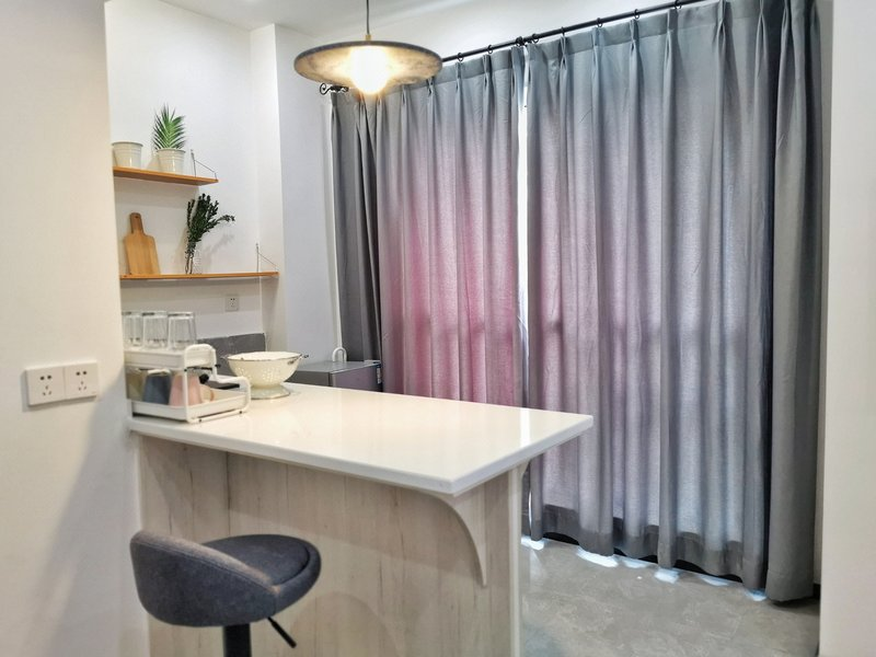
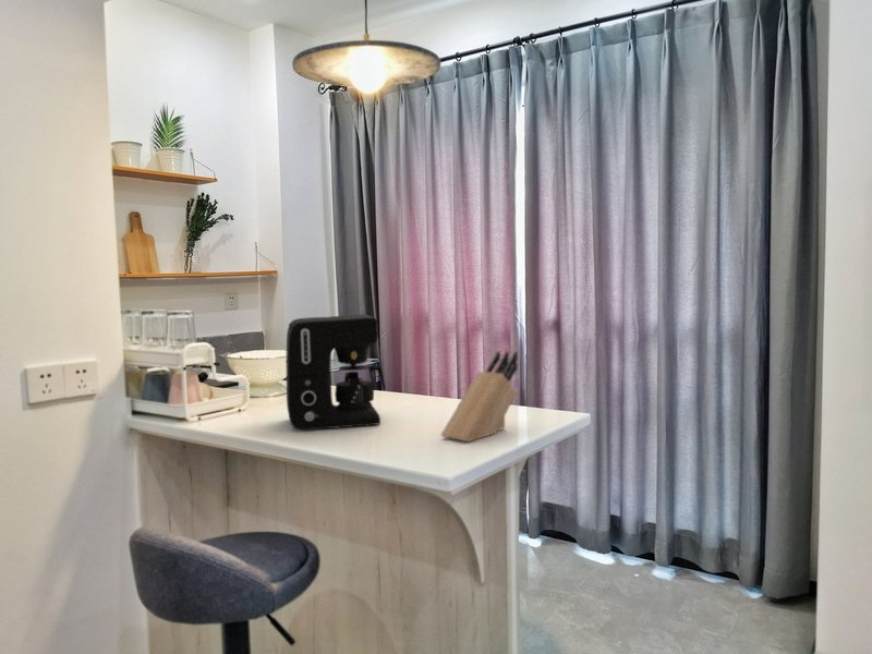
+ coffee maker (339, 370)
+ knife block (483, 392)
